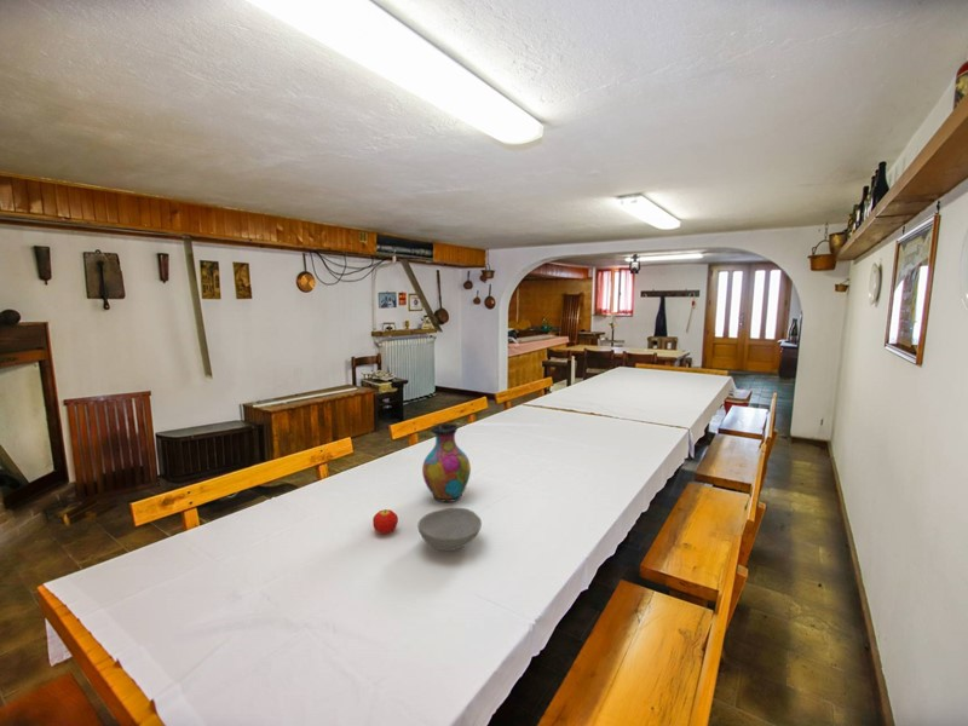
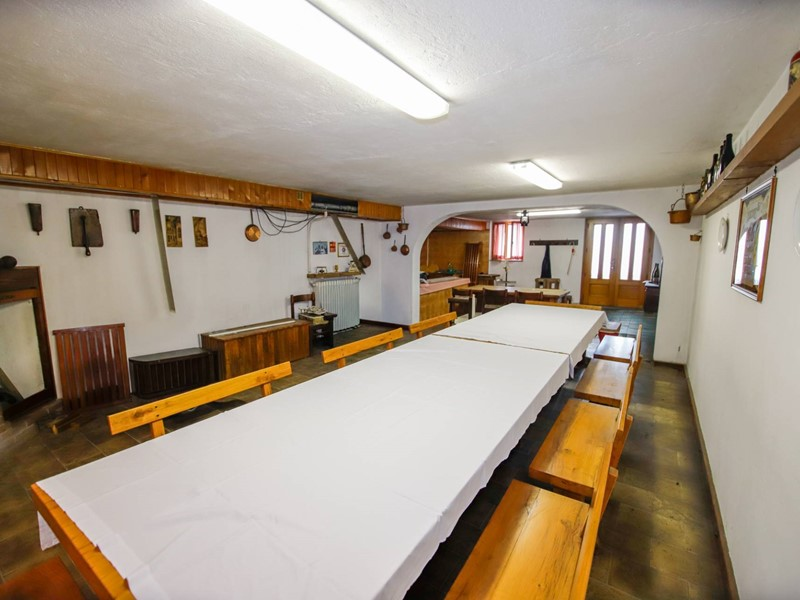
- bowl (450, 532)
- vase (446, 461)
- fruit (385, 520)
